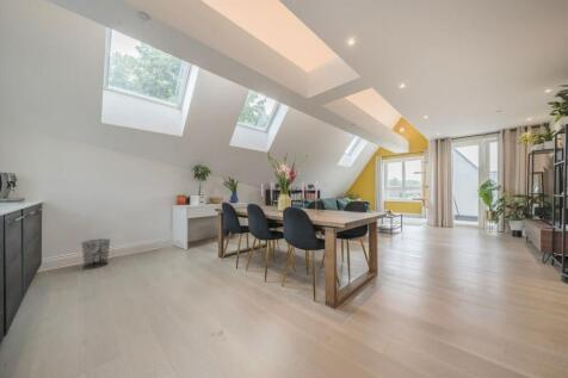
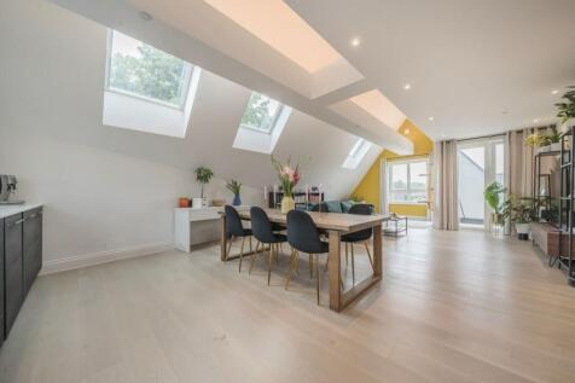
- waste bin (95, 253)
